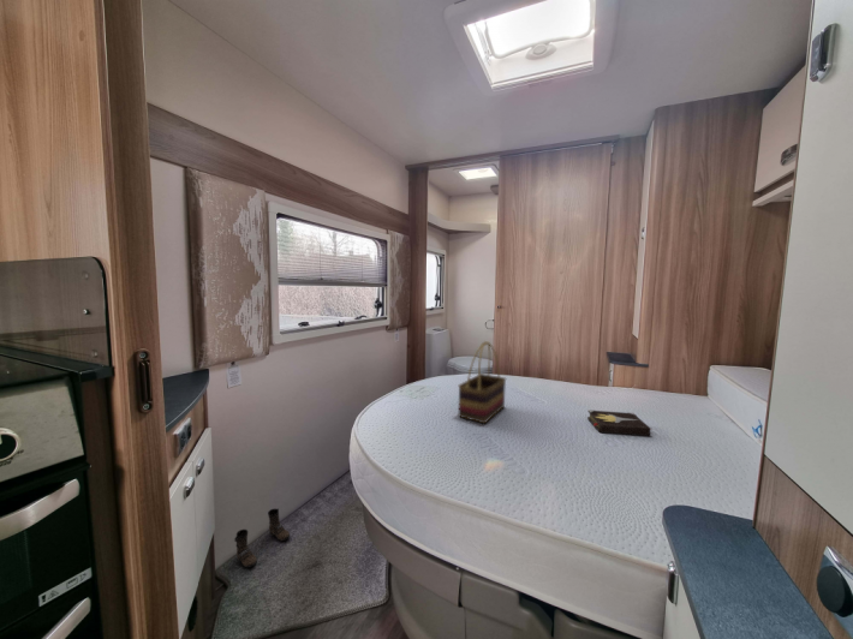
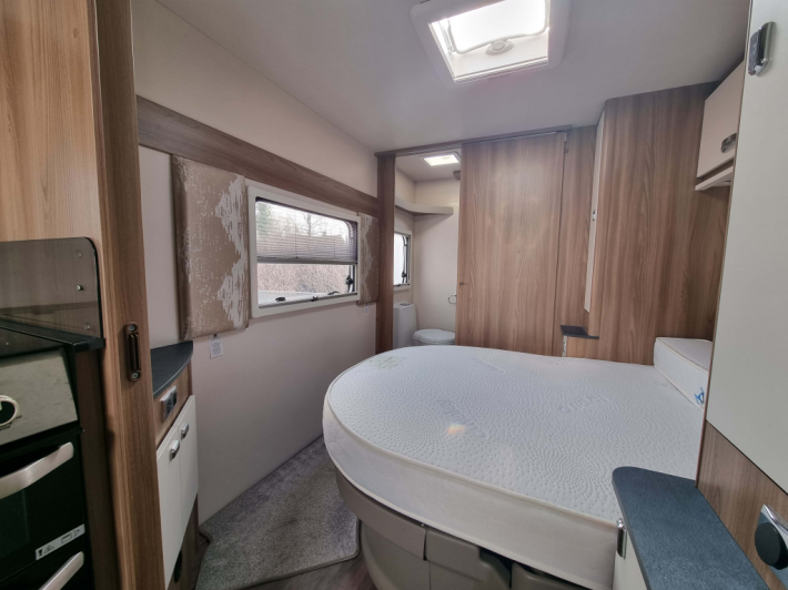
- boots (269, 532)
- hardback book (616, 422)
- woven basket (483, 376)
